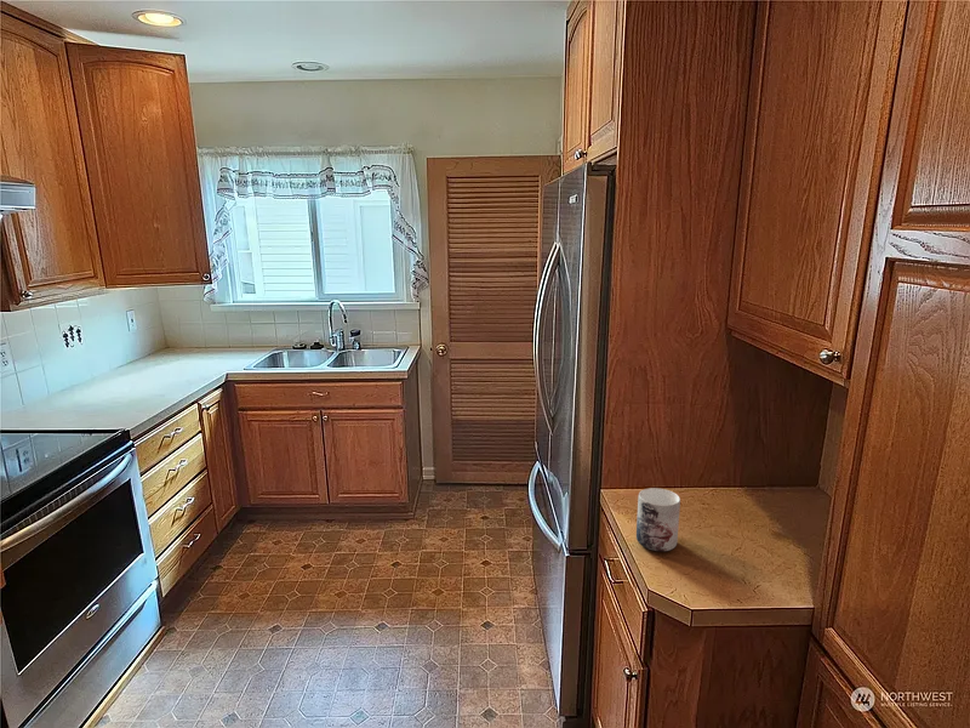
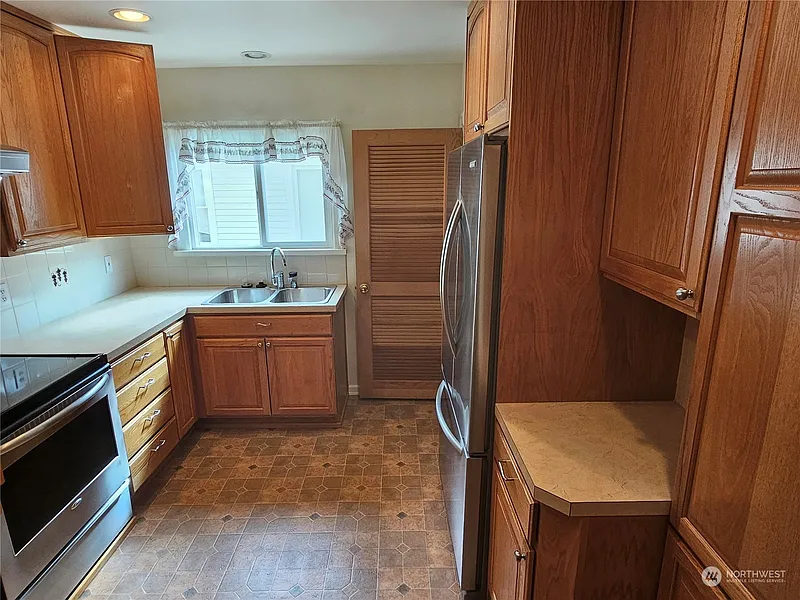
- mug (652, 517)
